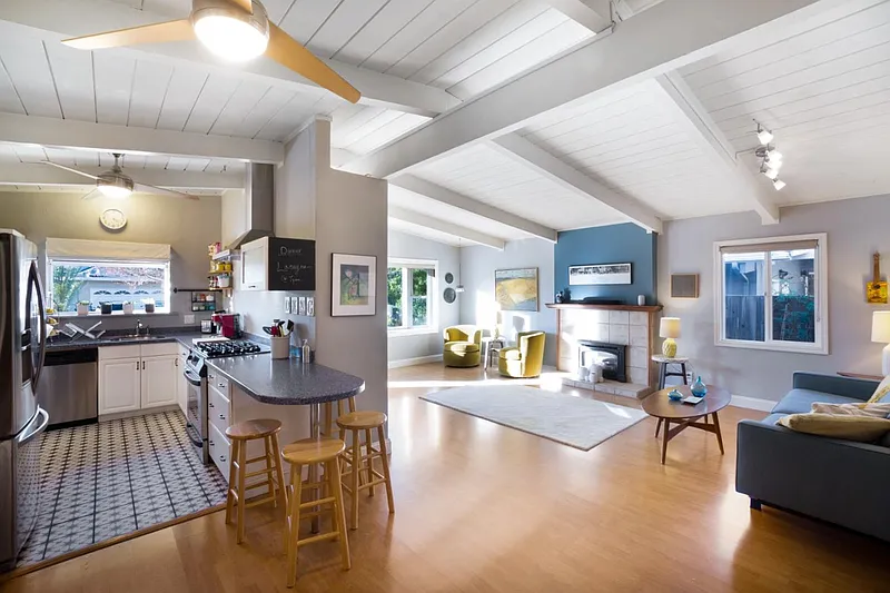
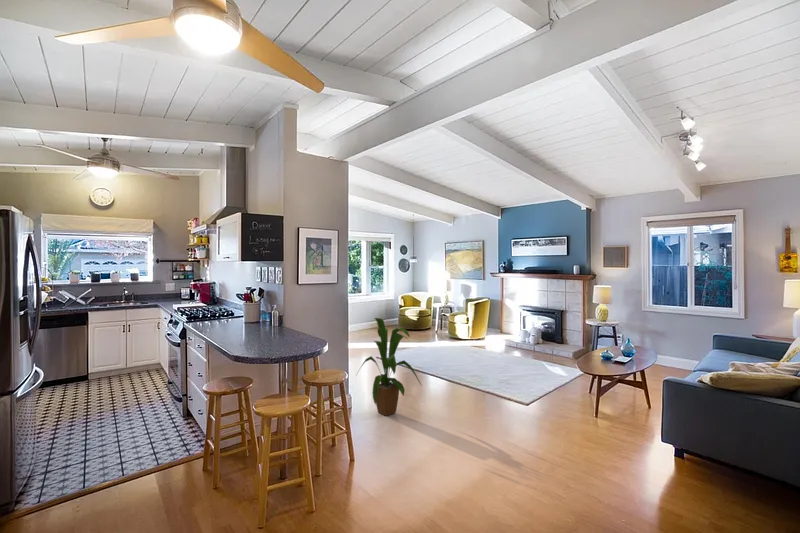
+ house plant (393, 362)
